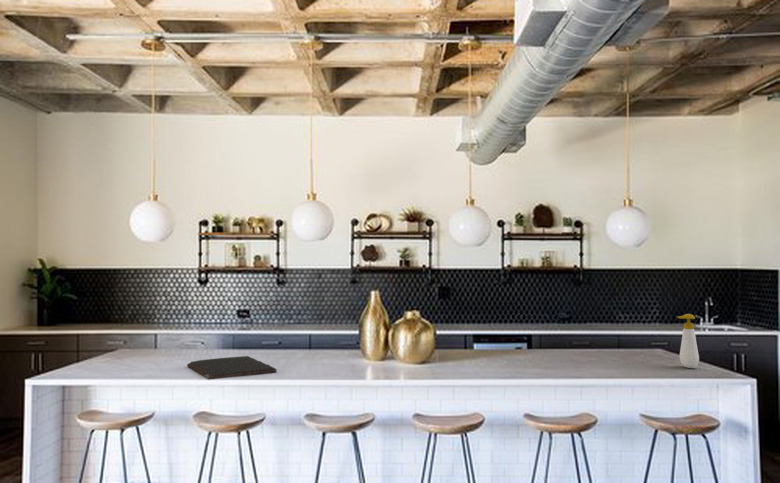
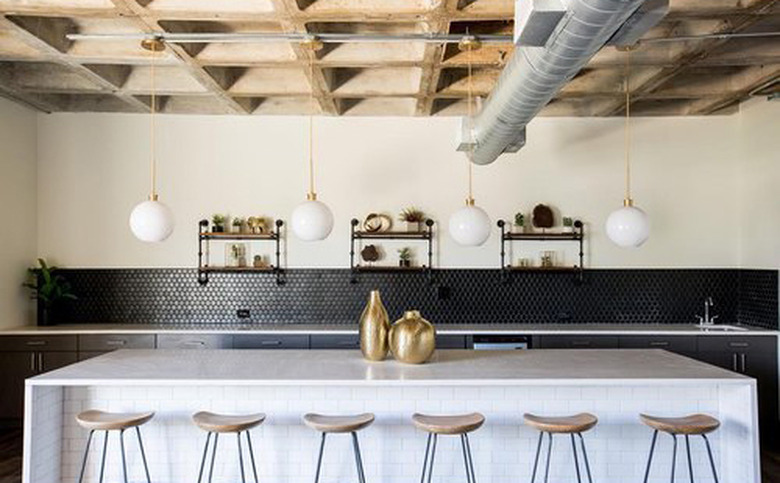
- cutting board (230, 366)
- soap bottle (687, 340)
